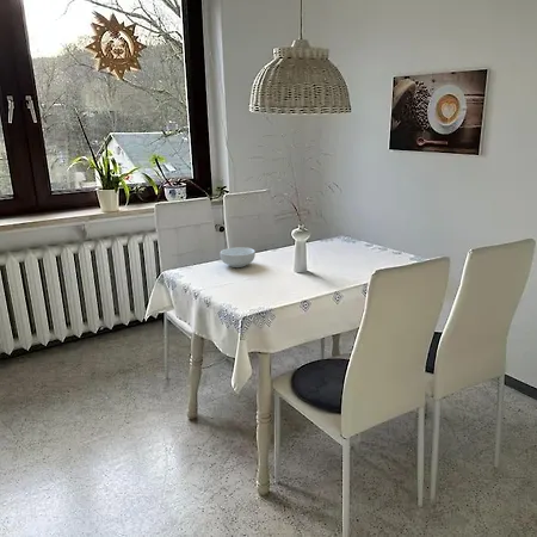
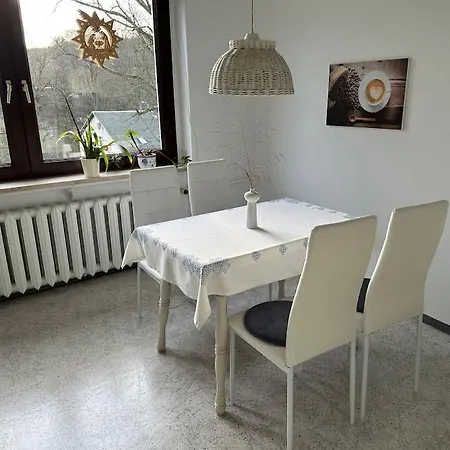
- cereal bowl (237, 258)
